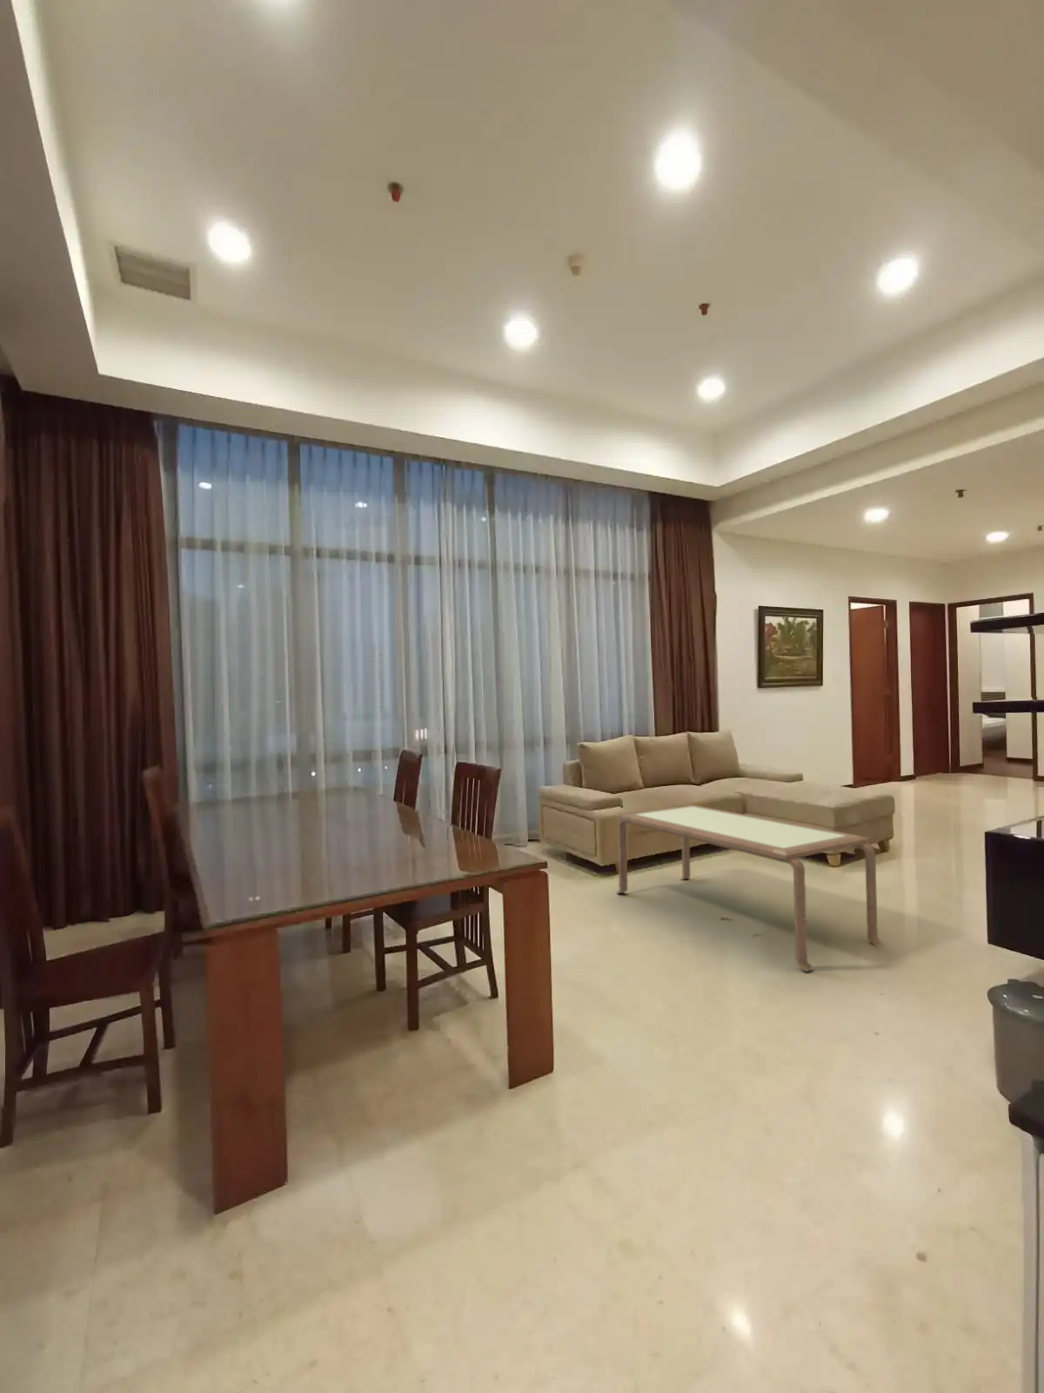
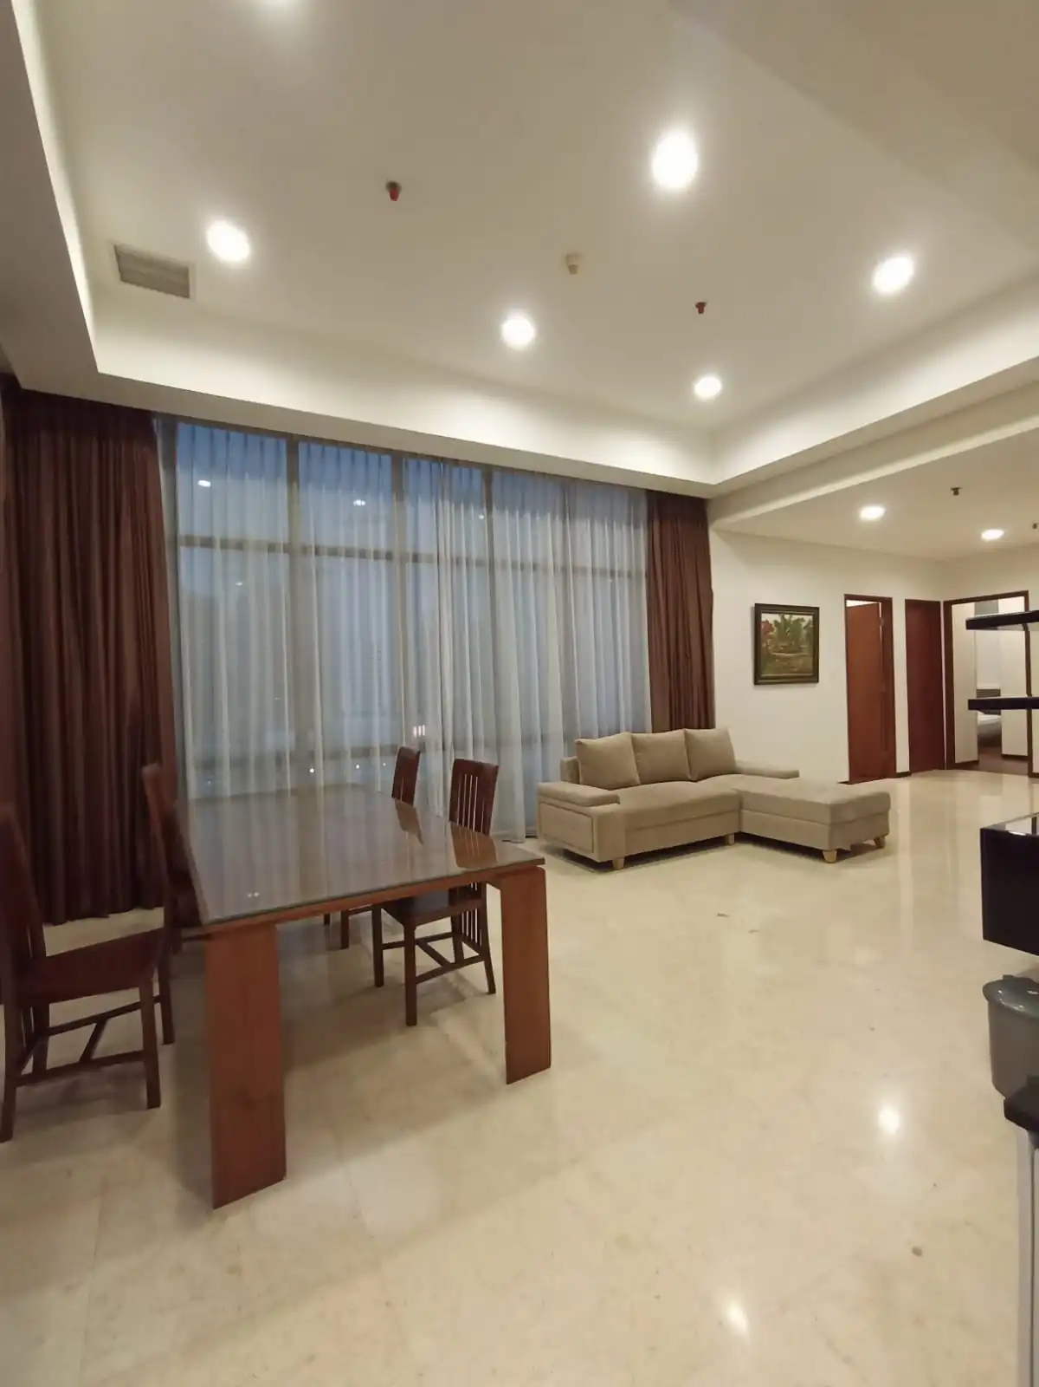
- coffee table (735, 850)
